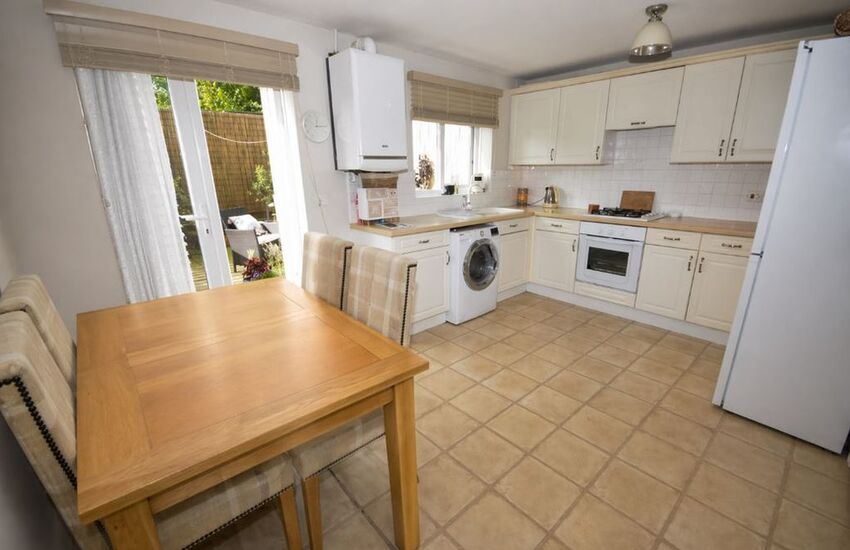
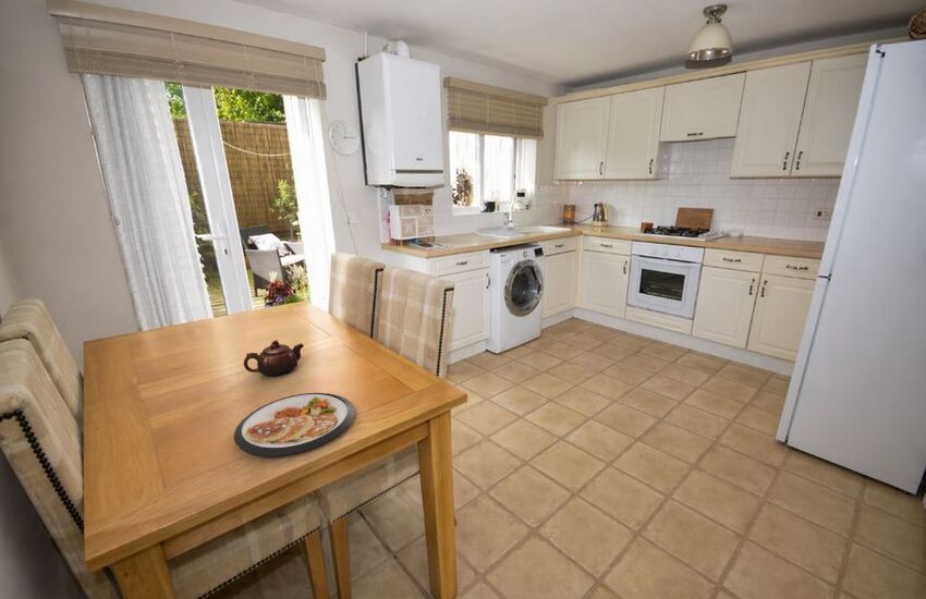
+ teapot (275, 355)
+ dish (296, 417)
